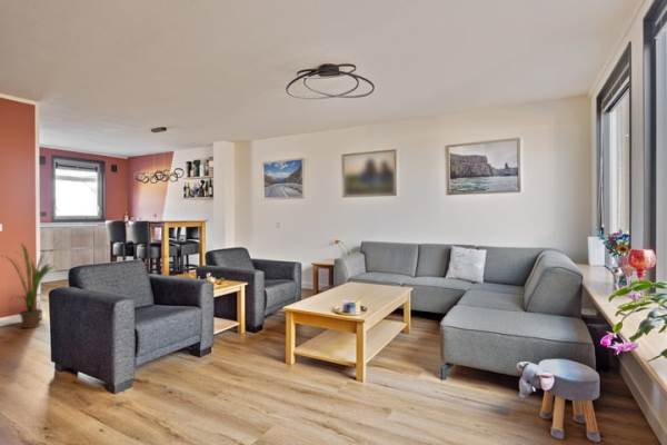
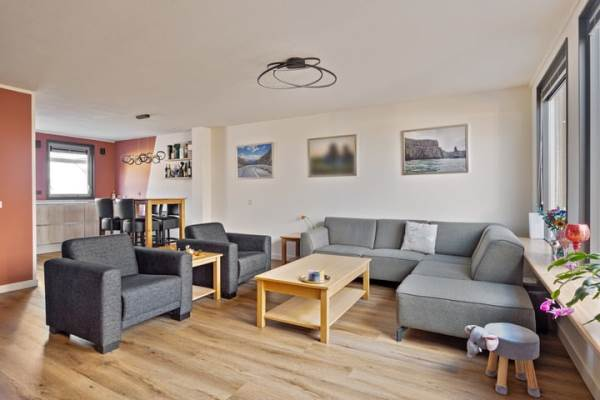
- house plant (24, 284)
